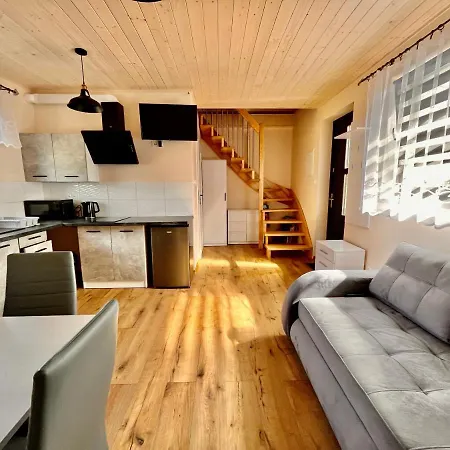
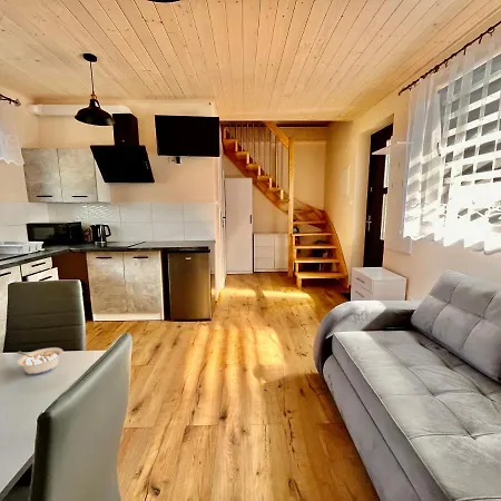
+ legume (39, 361)
